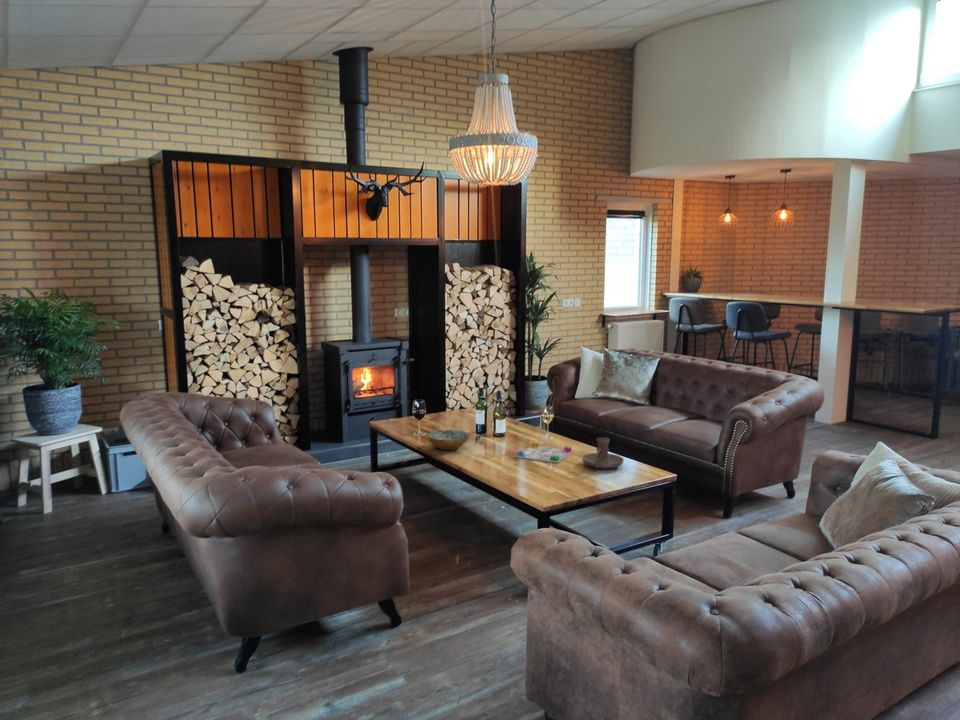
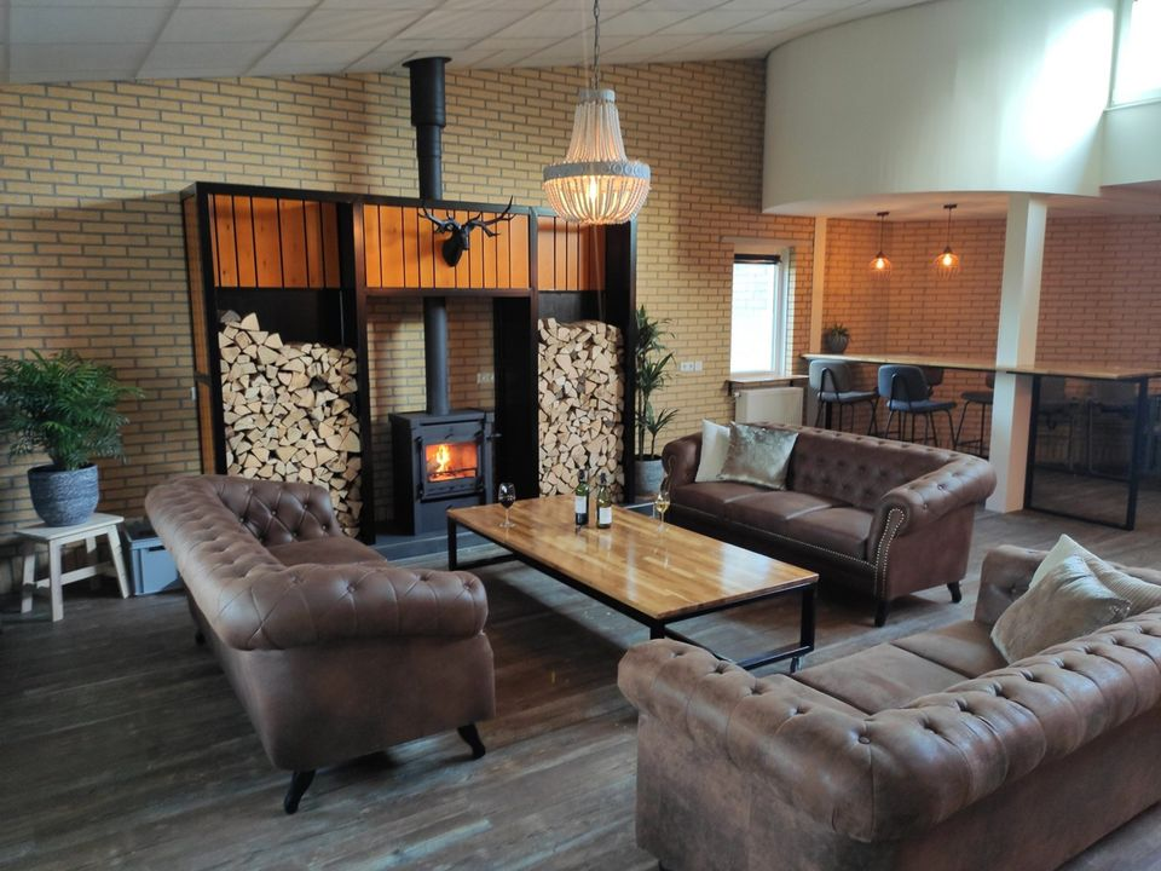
- board game (544, 451)
- candle holder (601, 453)
- bowl (448, 441)
